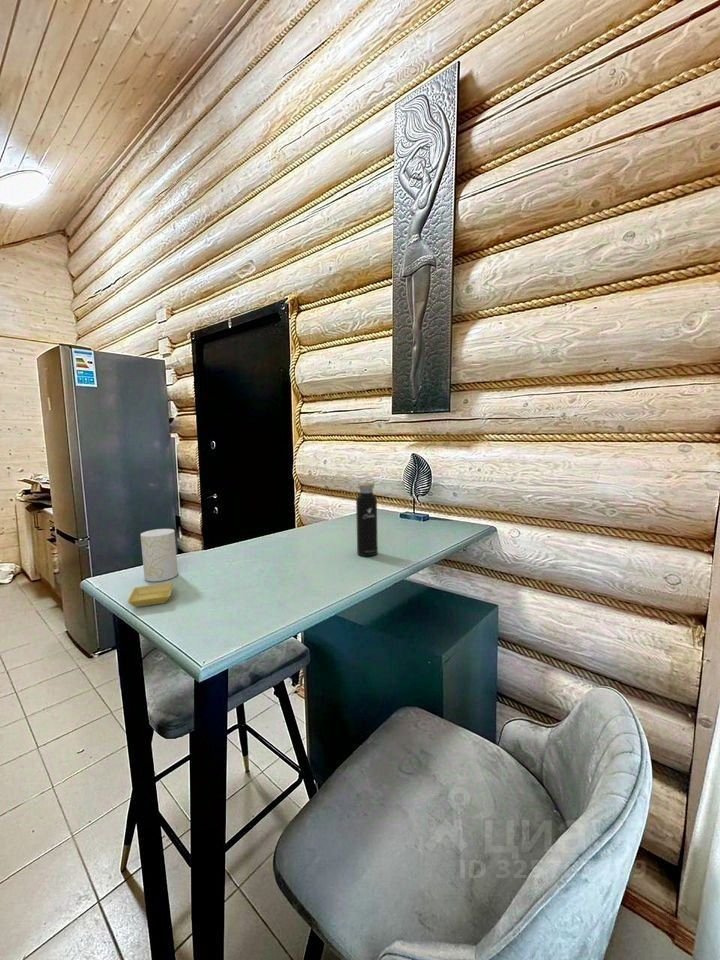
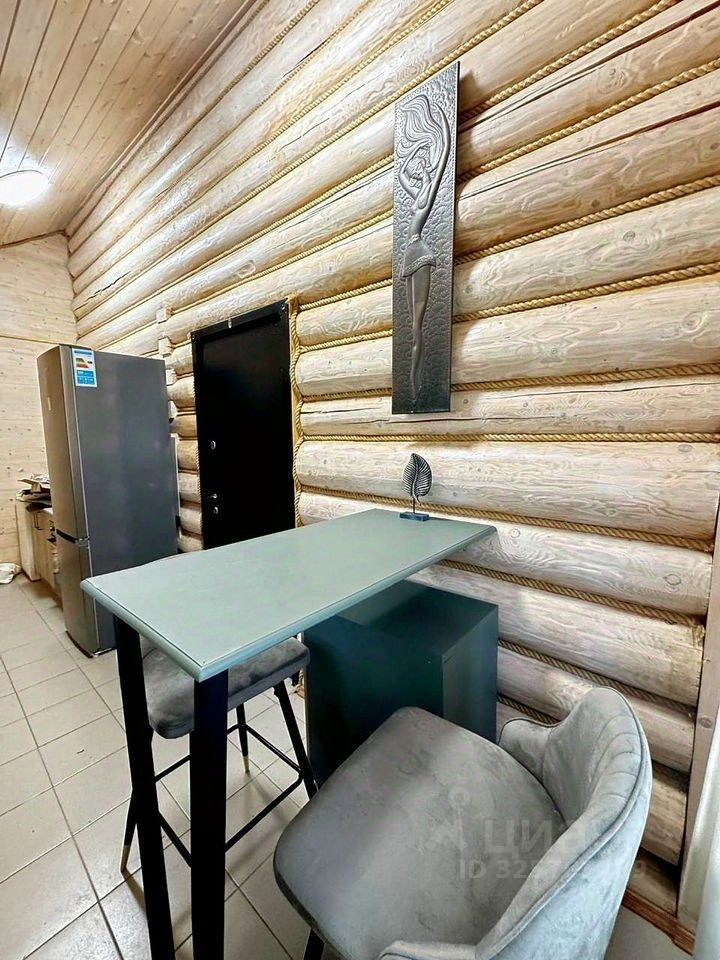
- water bottle (366, 515)
- cup (159, 554)
- saucer (151, 595)
